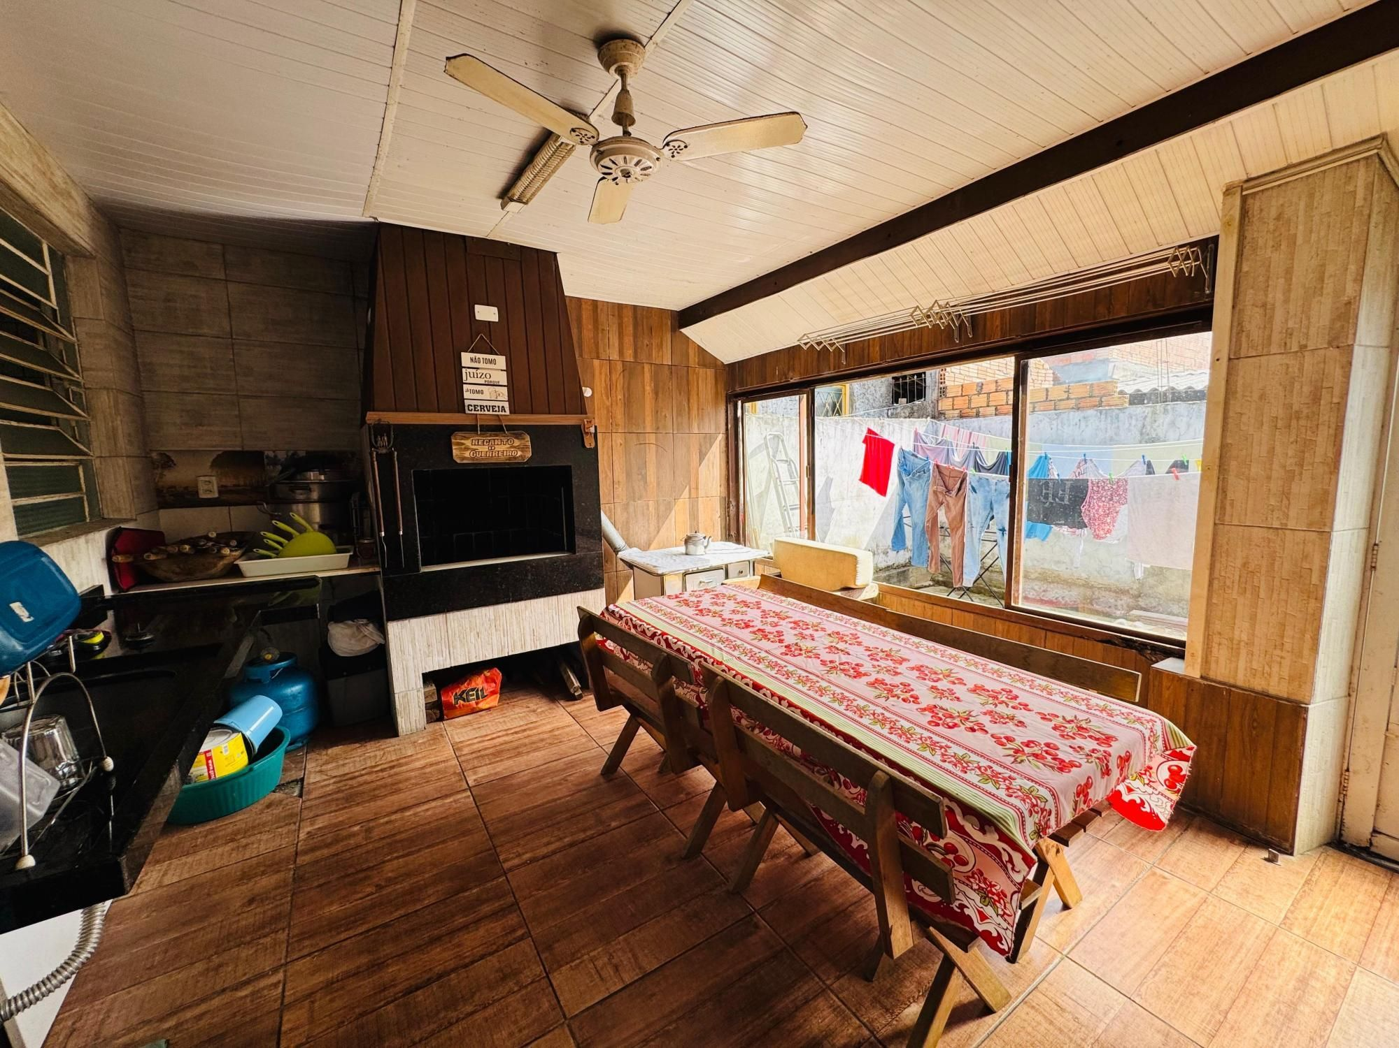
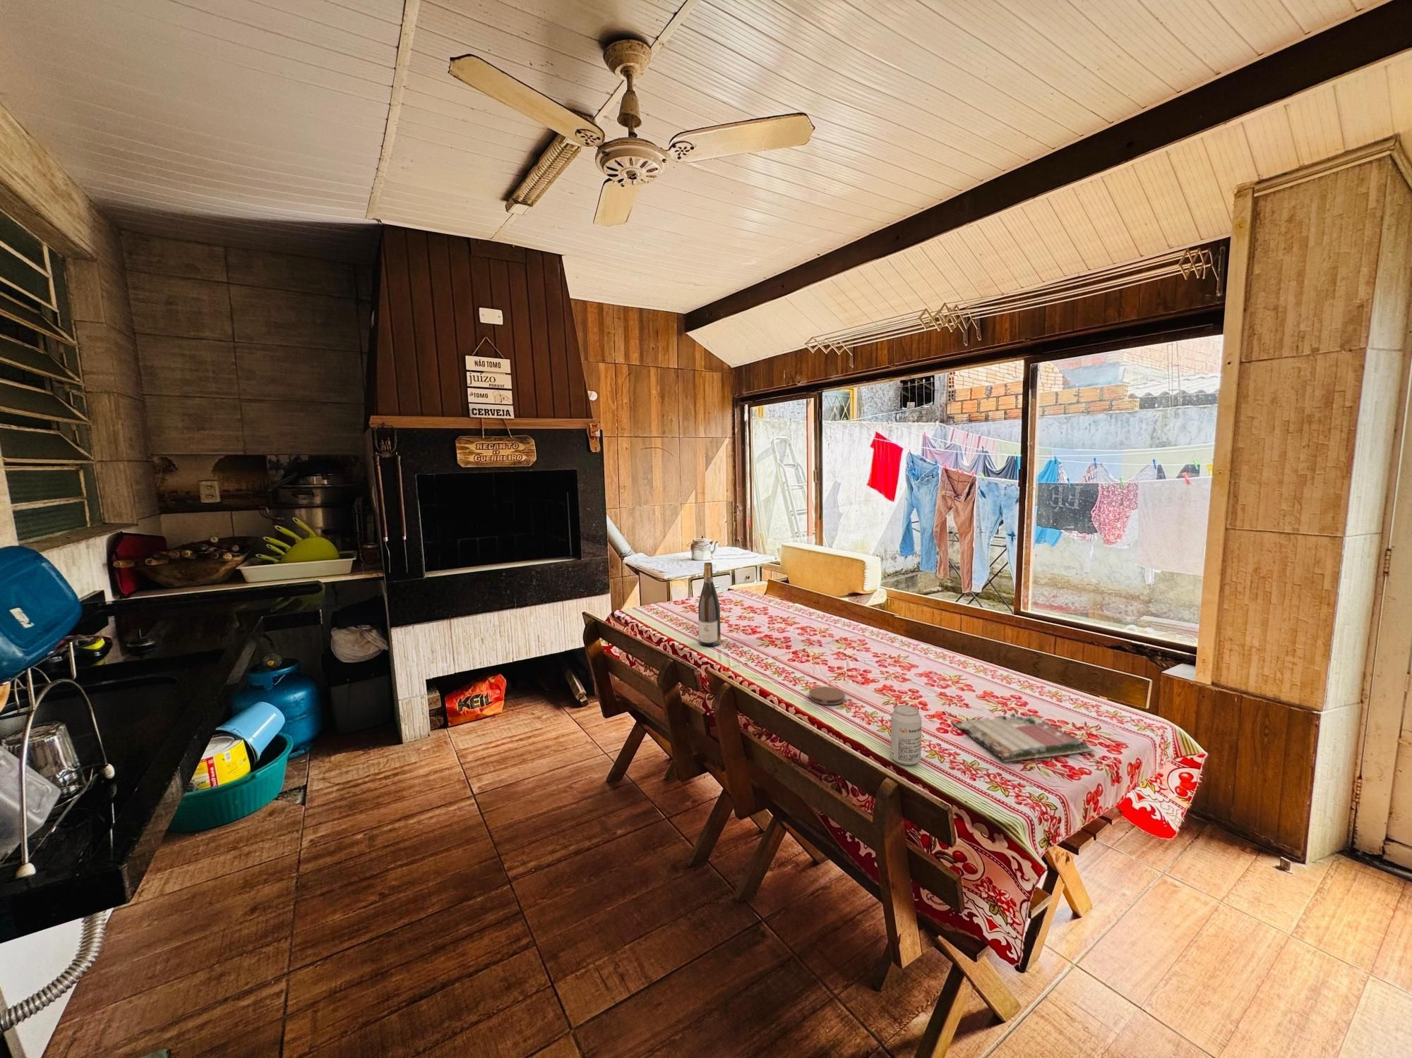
+ coaster (827, 695)
+ architectural model (1018, 732)
+ beverage can (906, 735)
+ wine bottle (709, 603)
